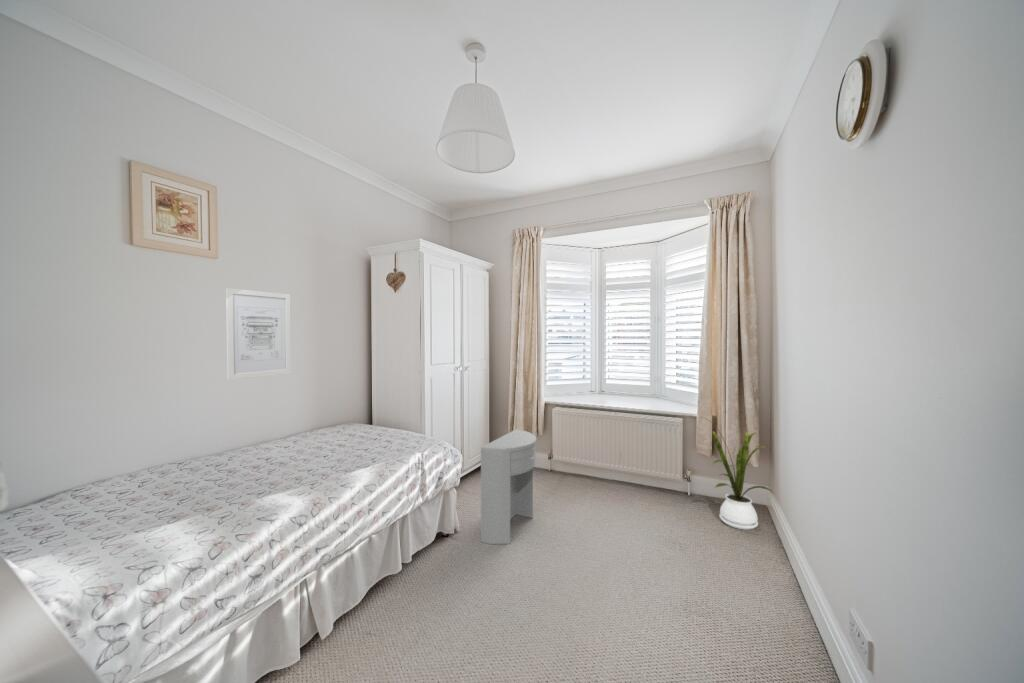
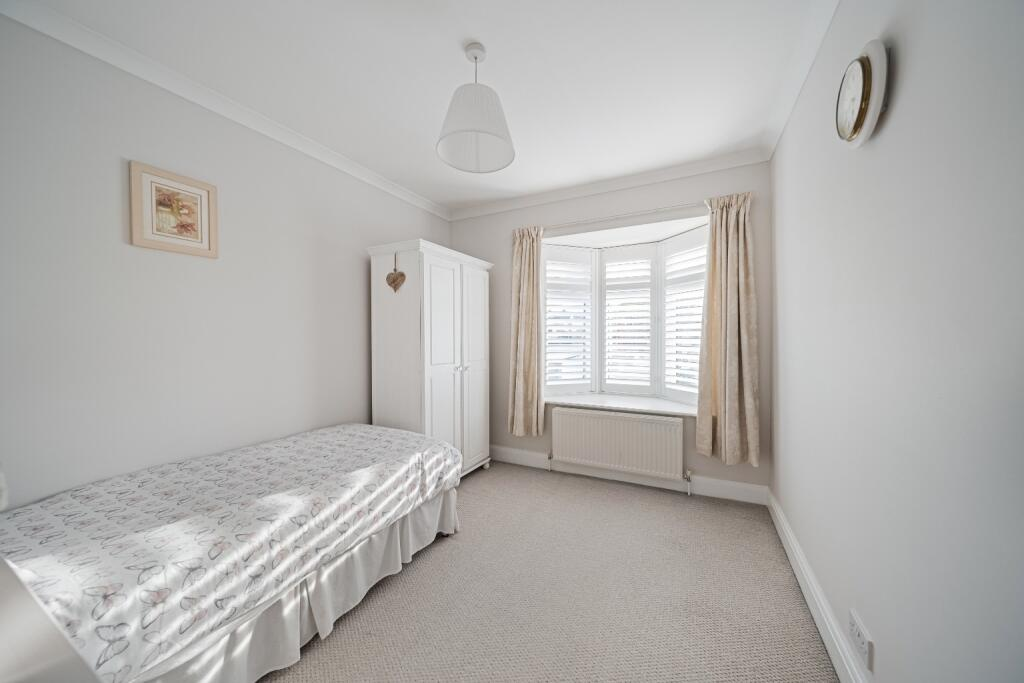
- nightstand (506, 482)
- house plant (734, 471)
- wall art (260, 334)
